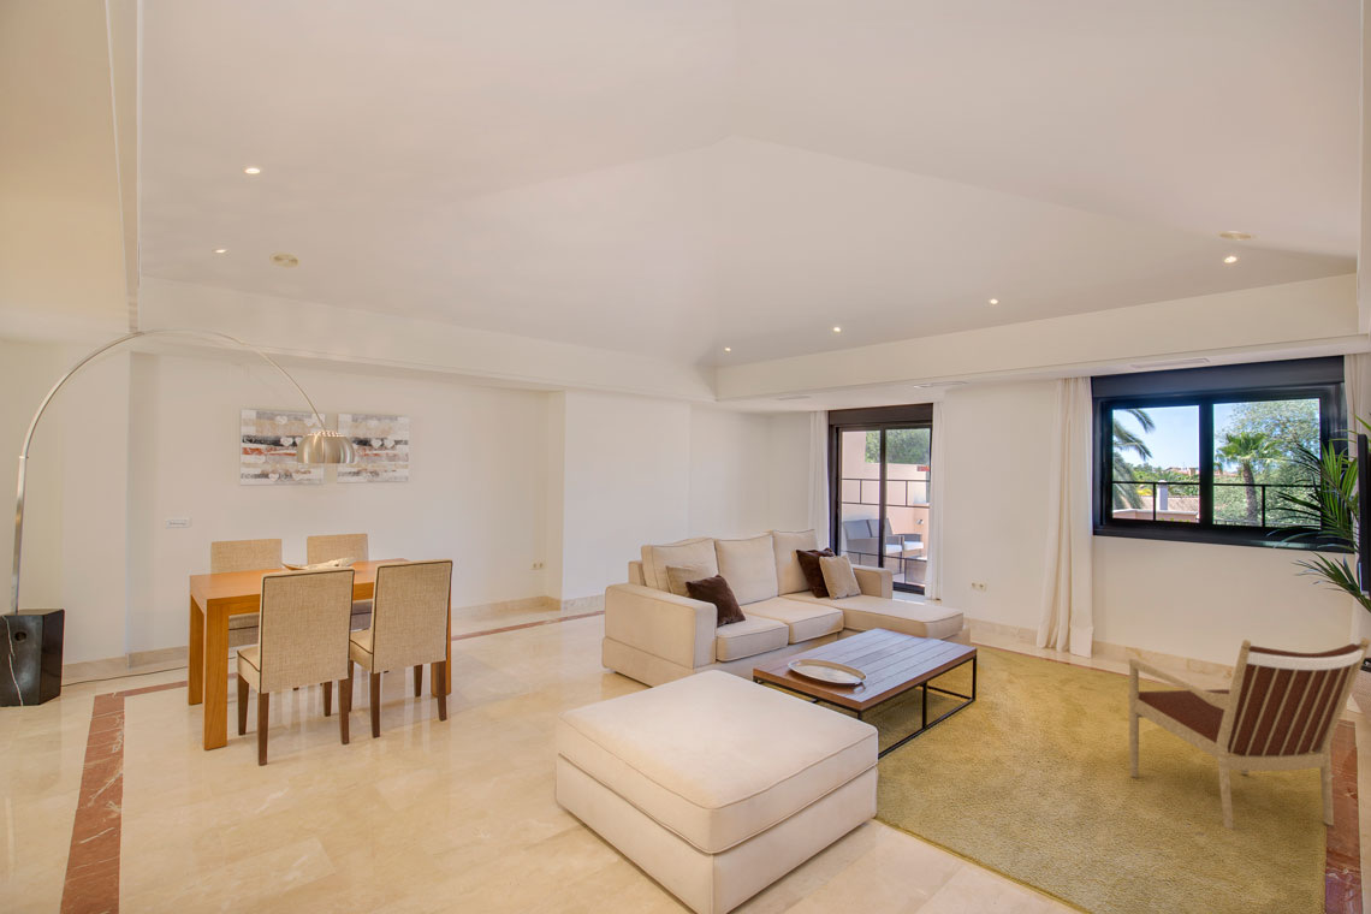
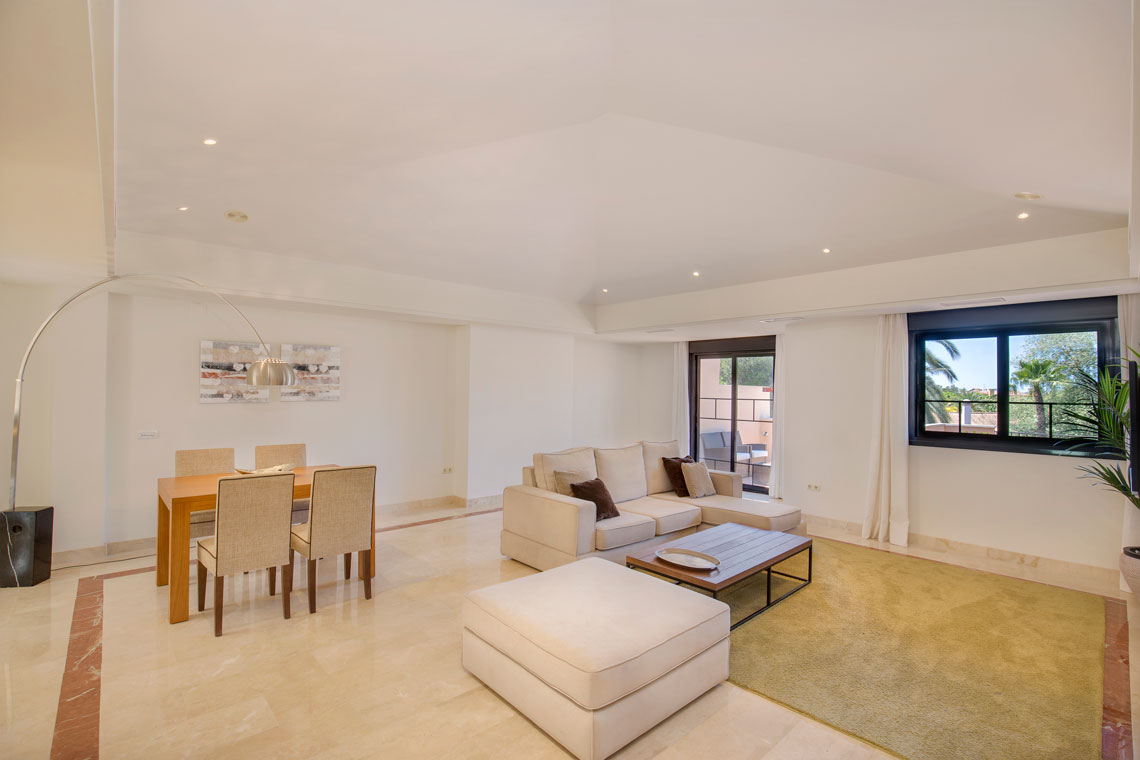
- armchair (1241, 712)
